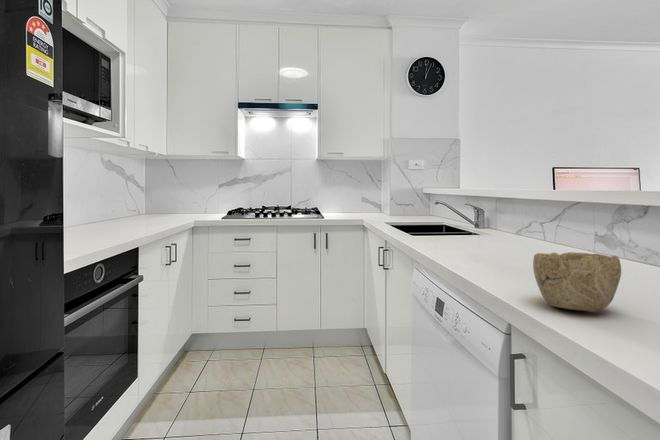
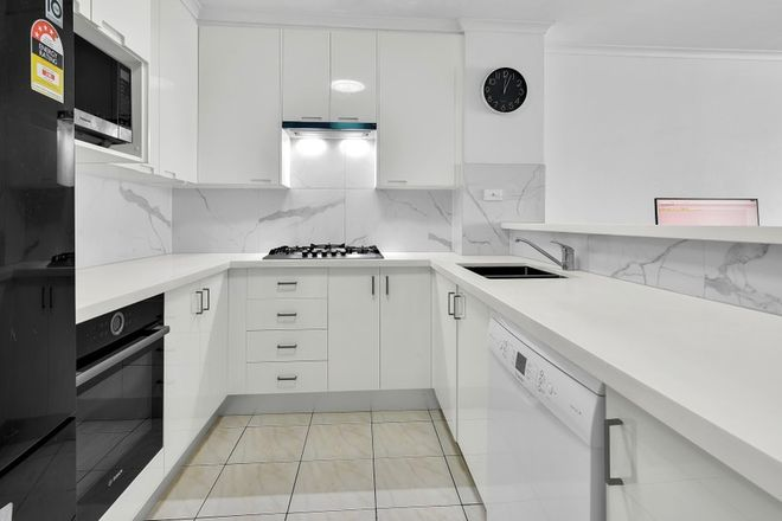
- bowl (575, 279)
